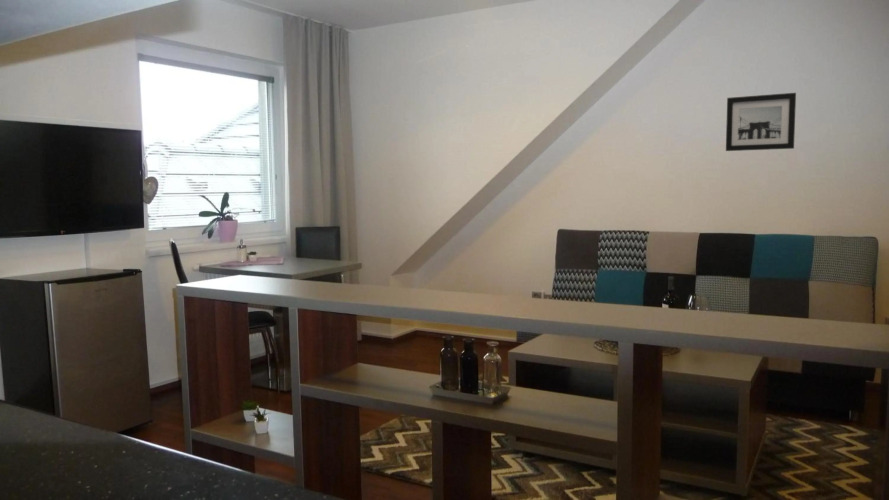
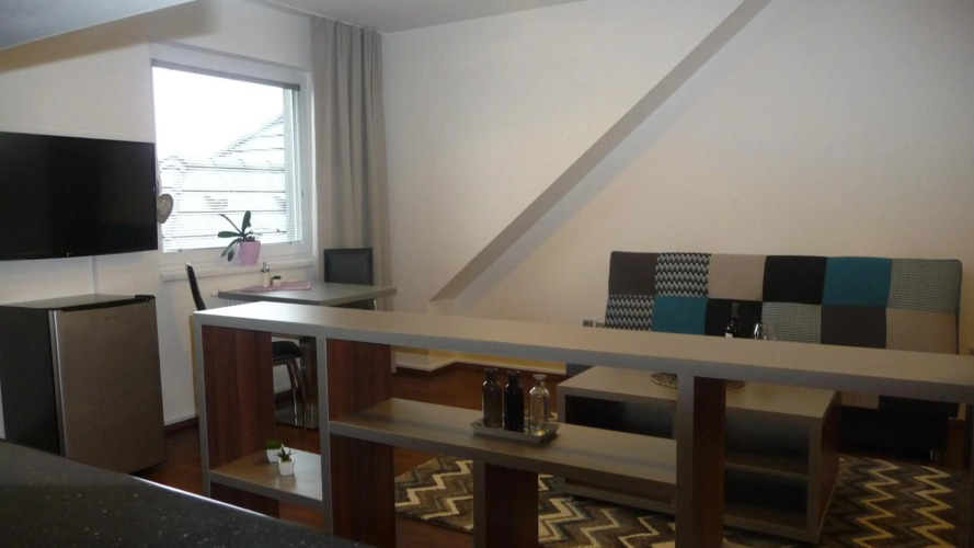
- wall art (760, 122)
